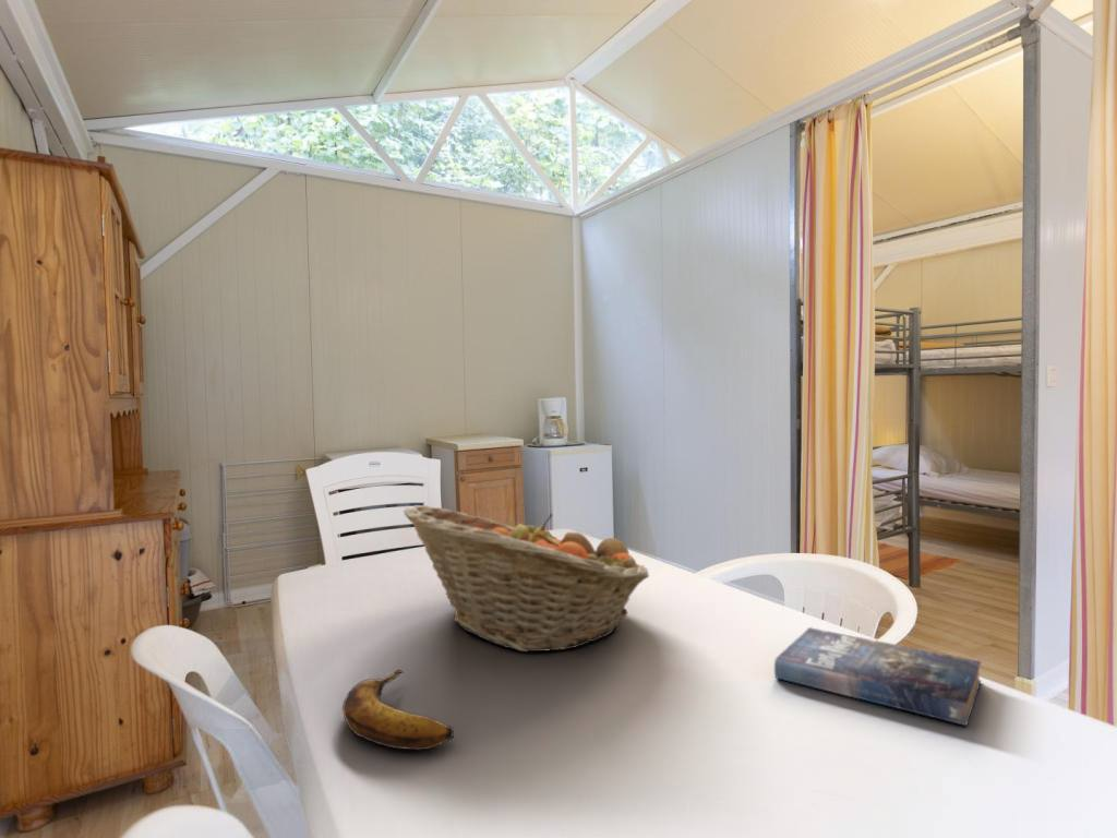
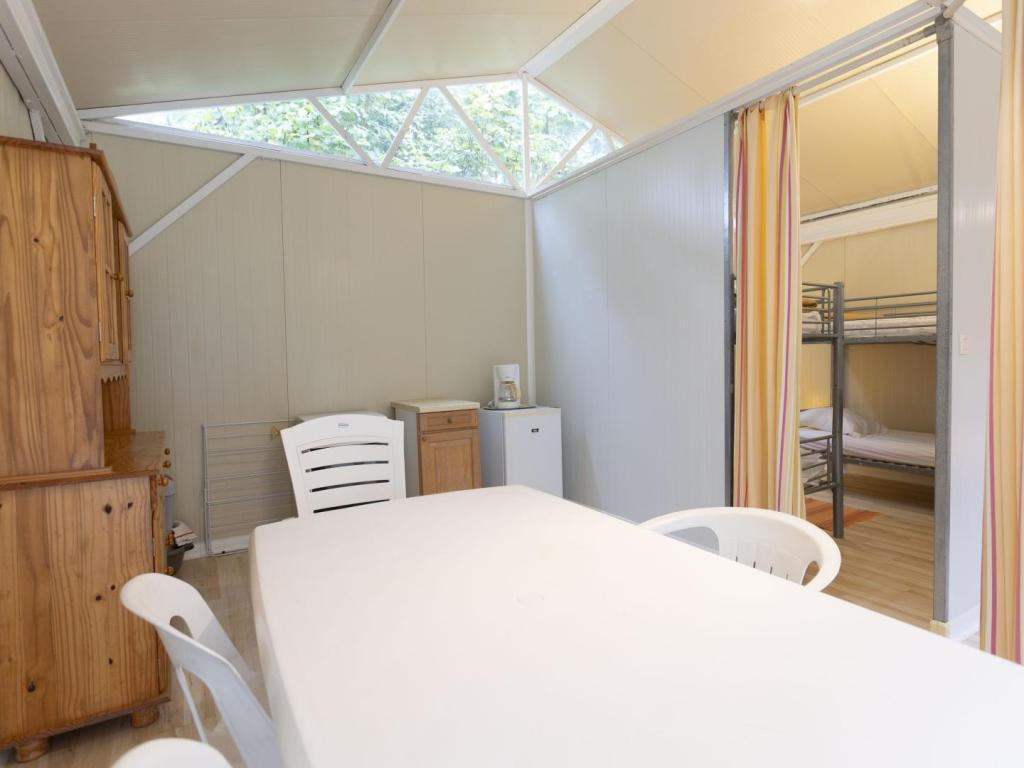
- fruit basket (523, 561)
- banana (396, 709)
- book (876, 670)
